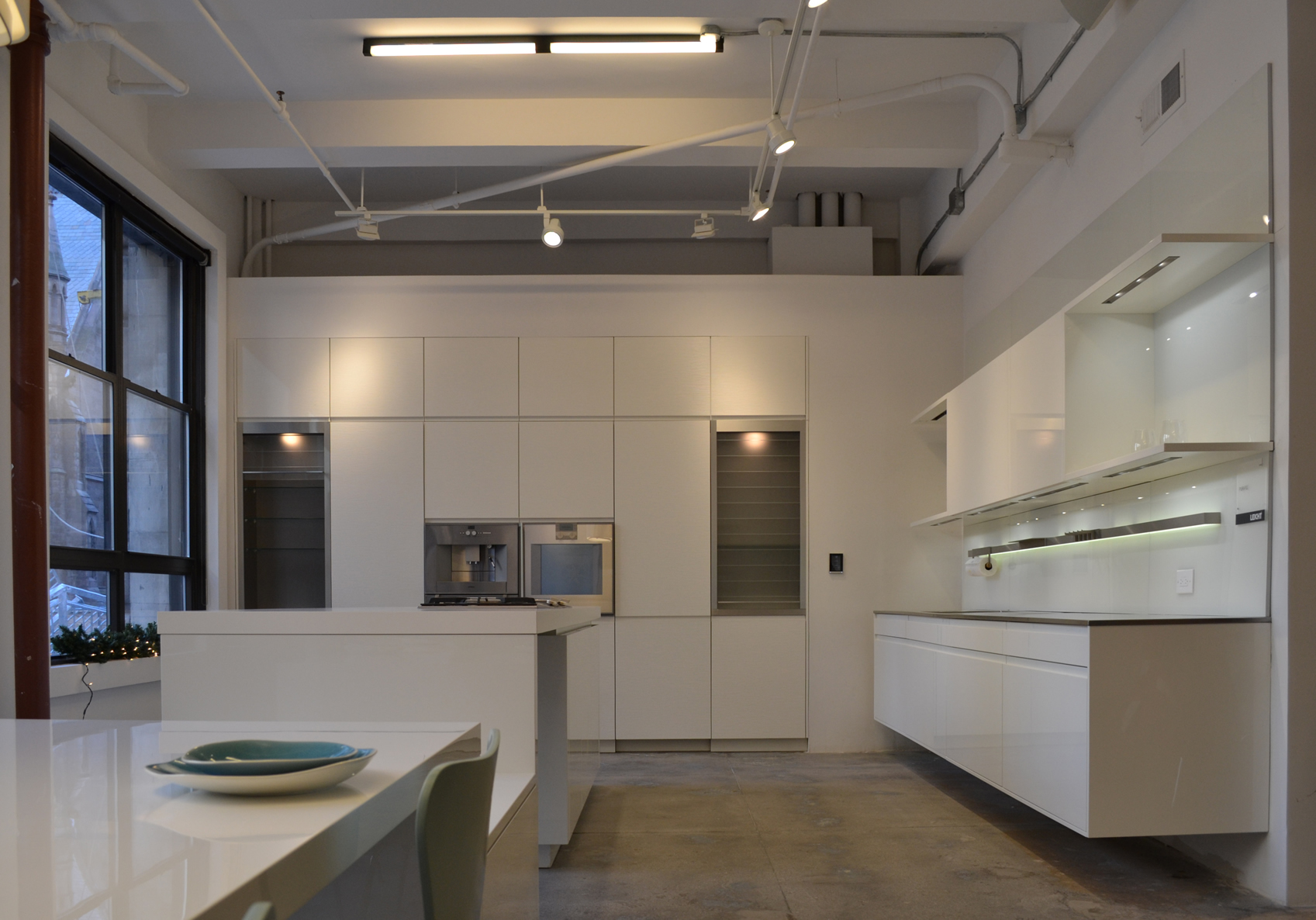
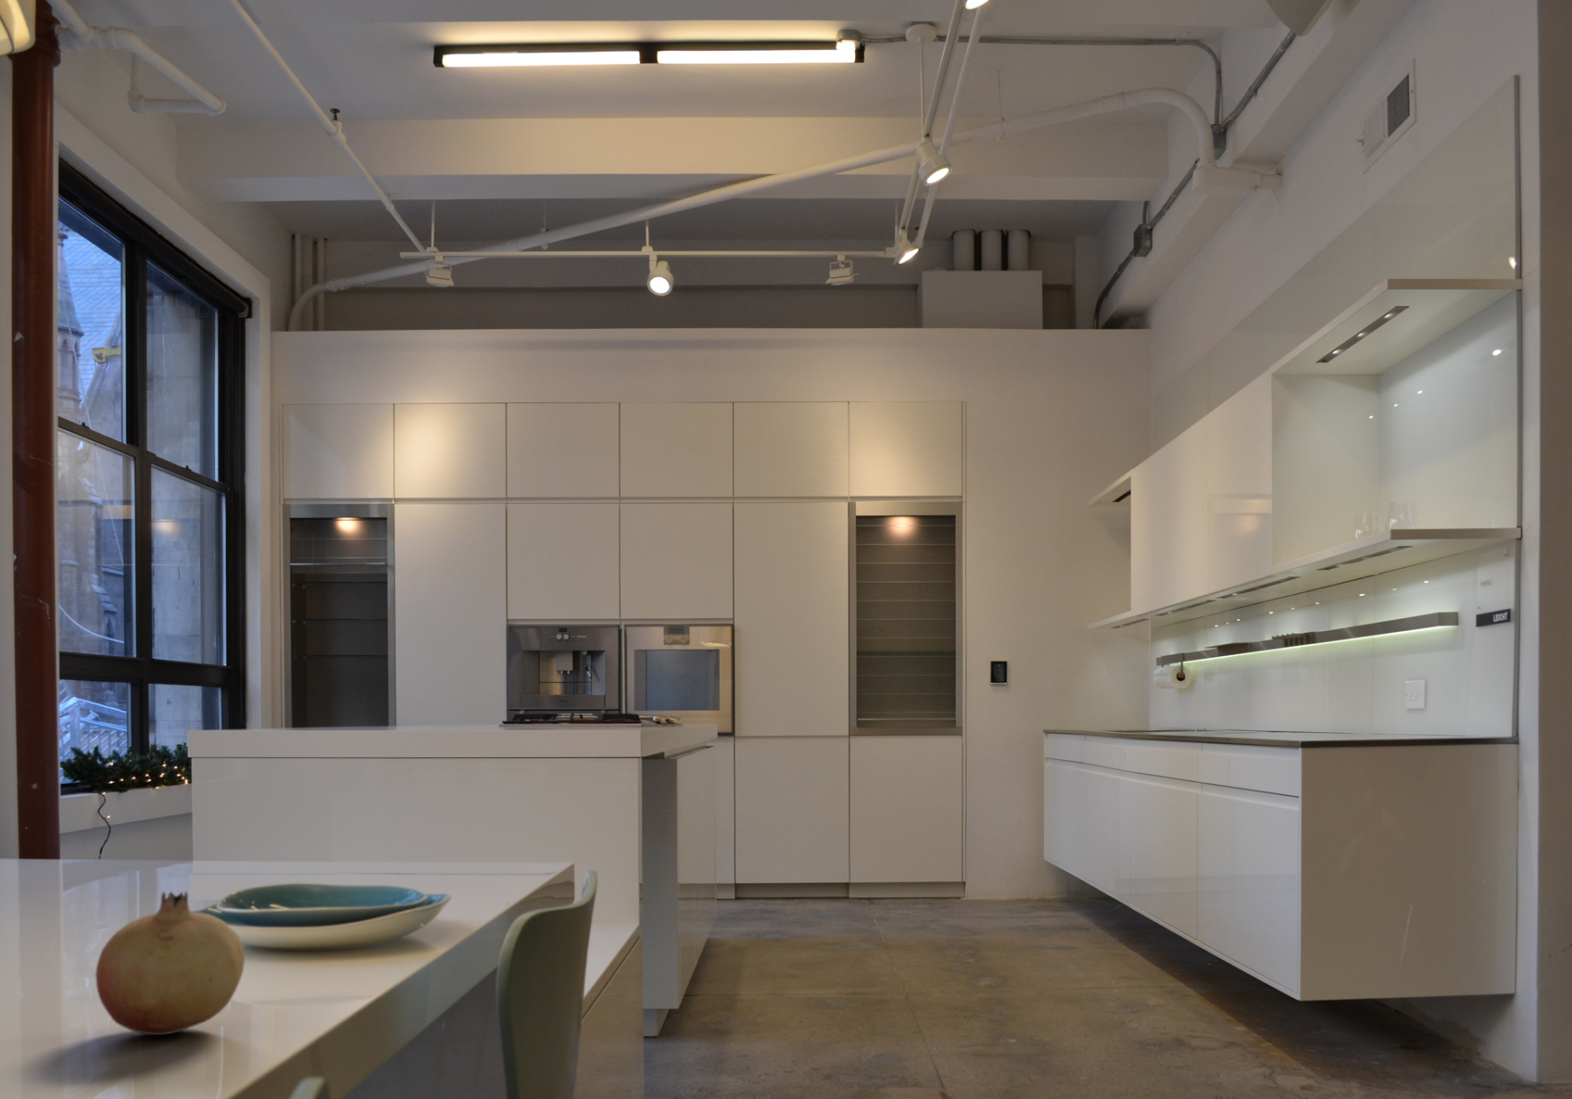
+ fruit (171, 959)
